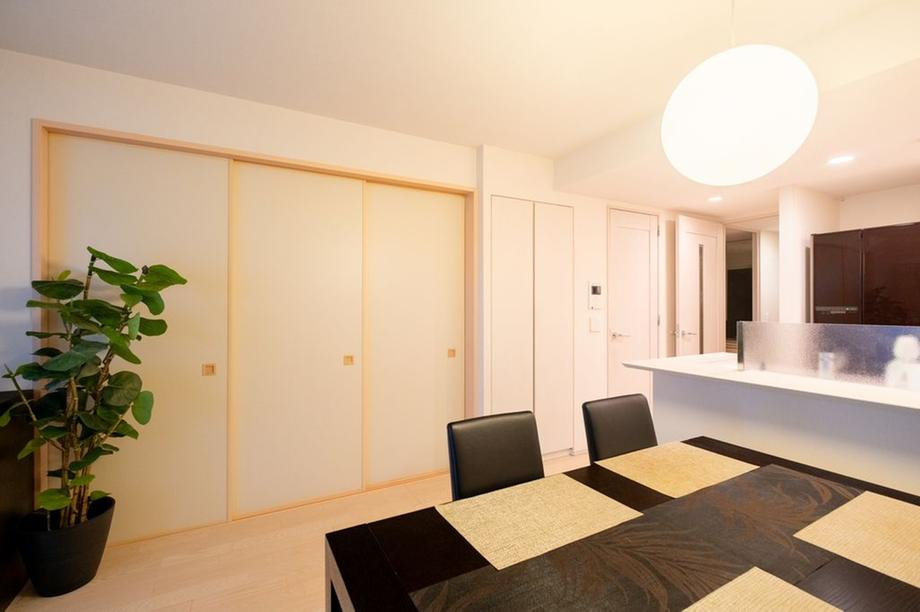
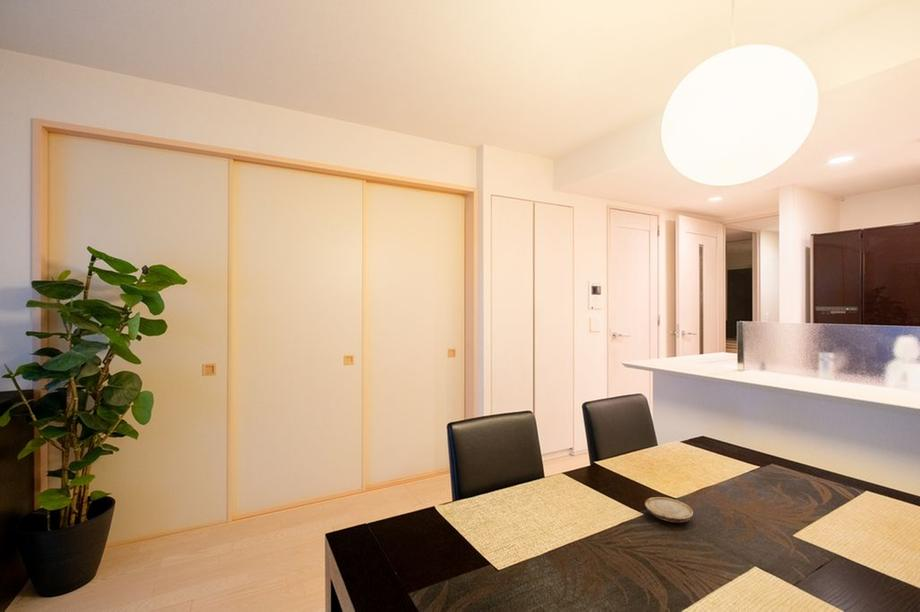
+ wood slice (668, 511)
